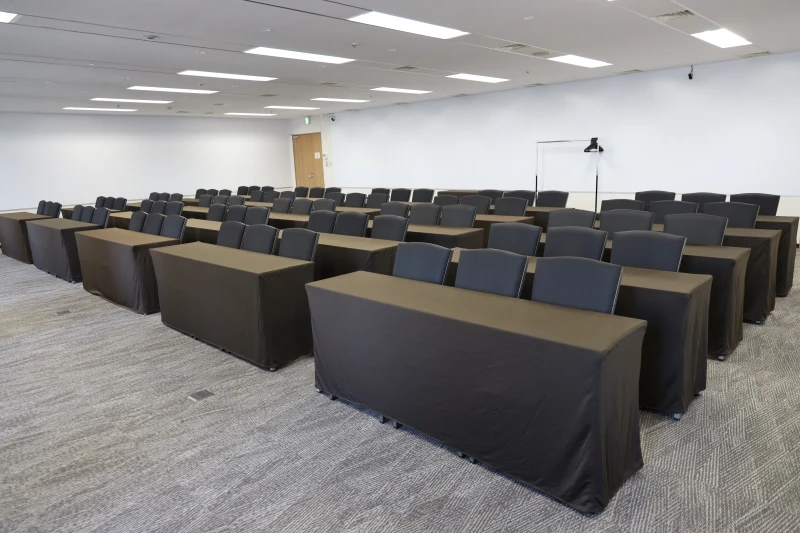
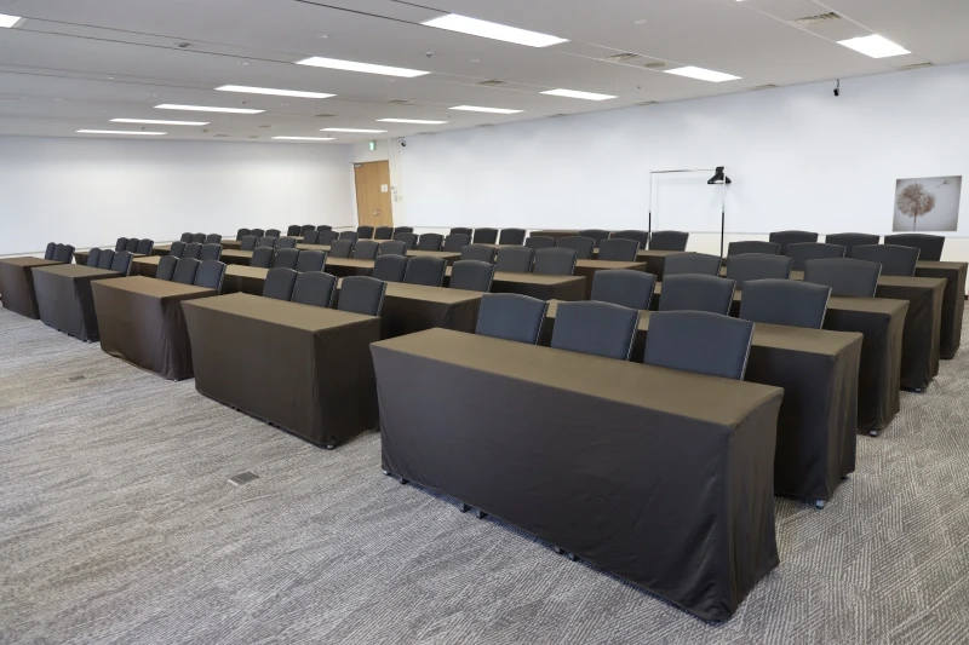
+ wall art (925, 205)
